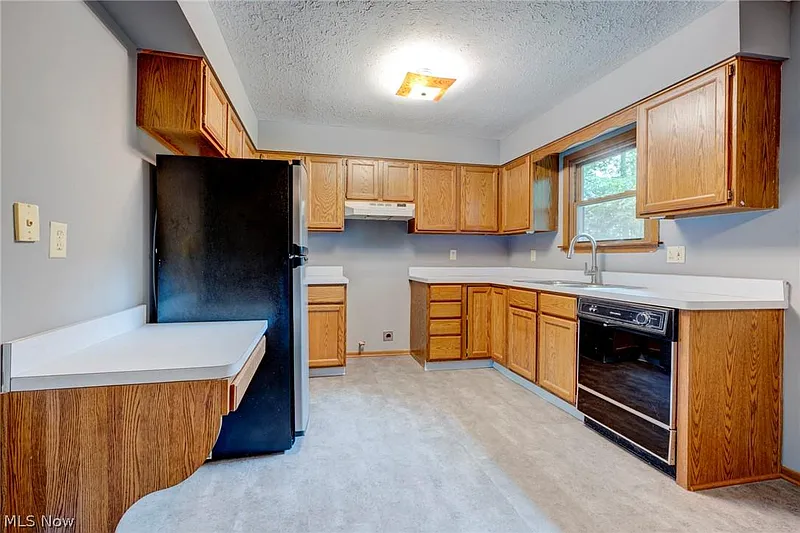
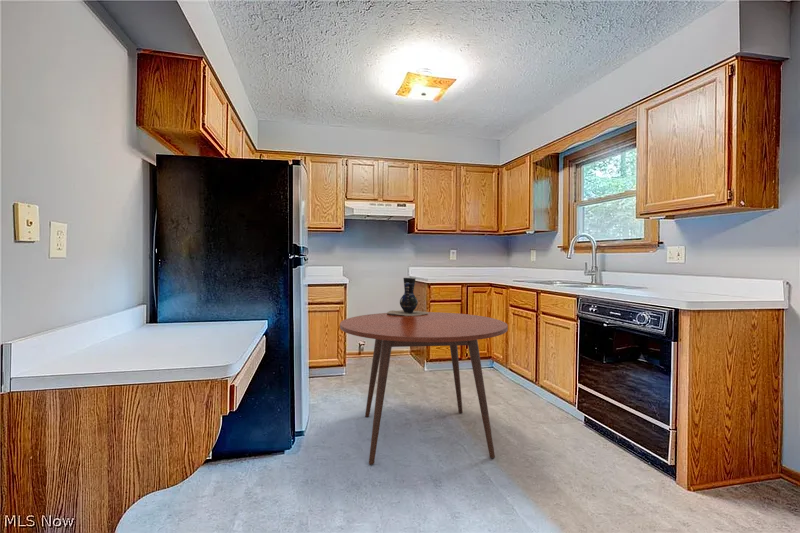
+ pitcher (407, 295)
+ dining table (453, 372)
